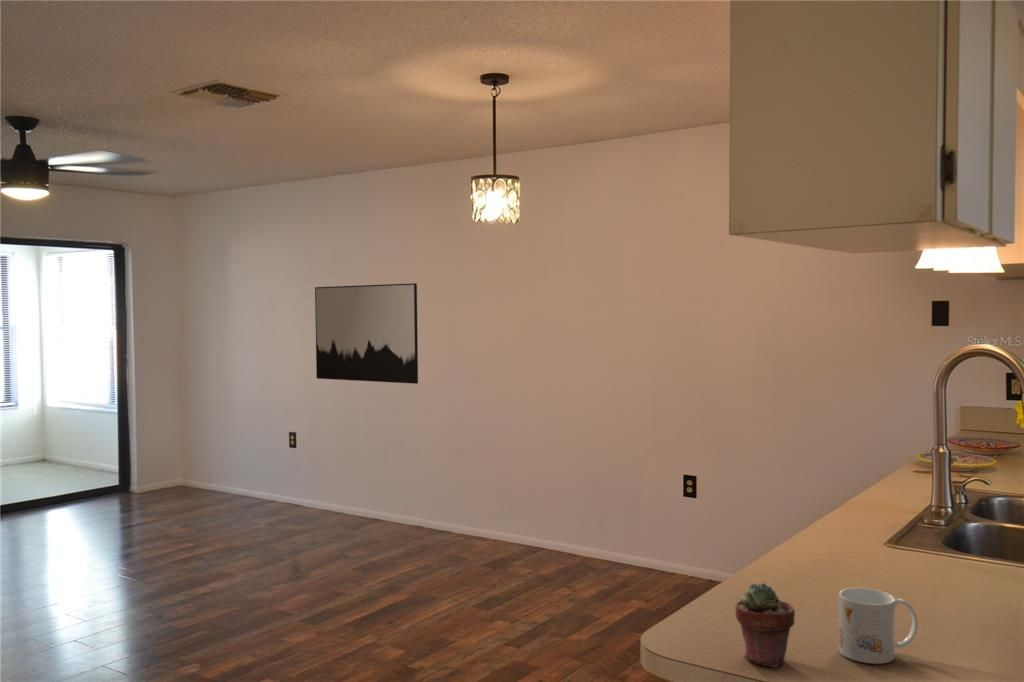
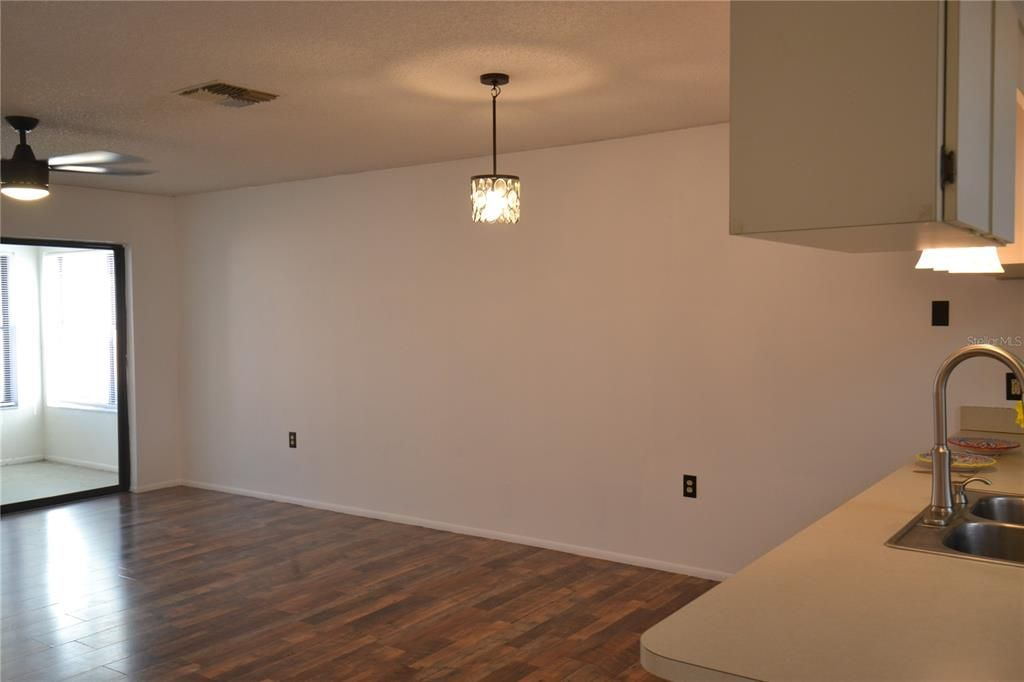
- mug (878, 624)
- potted succulent (764, 621)
- wall art (364, 333)
